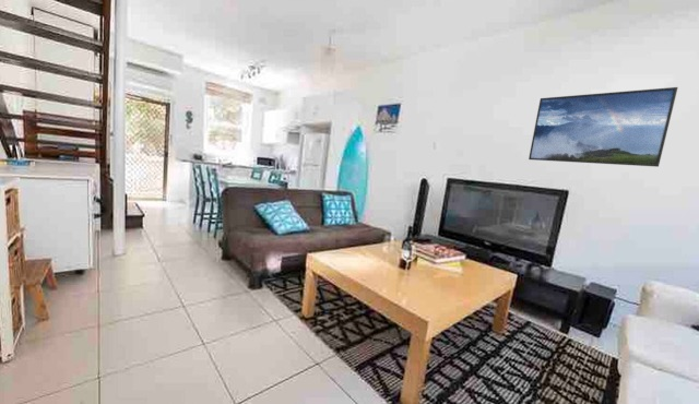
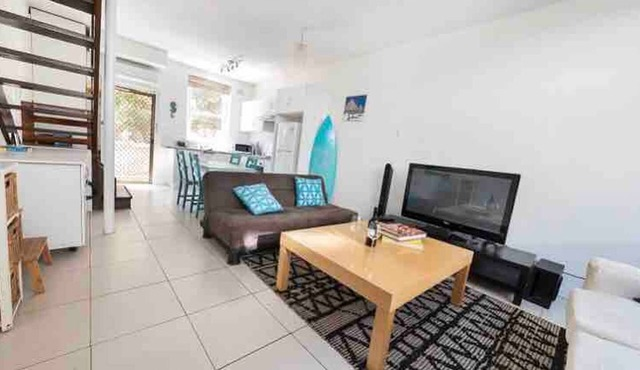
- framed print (592, 128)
